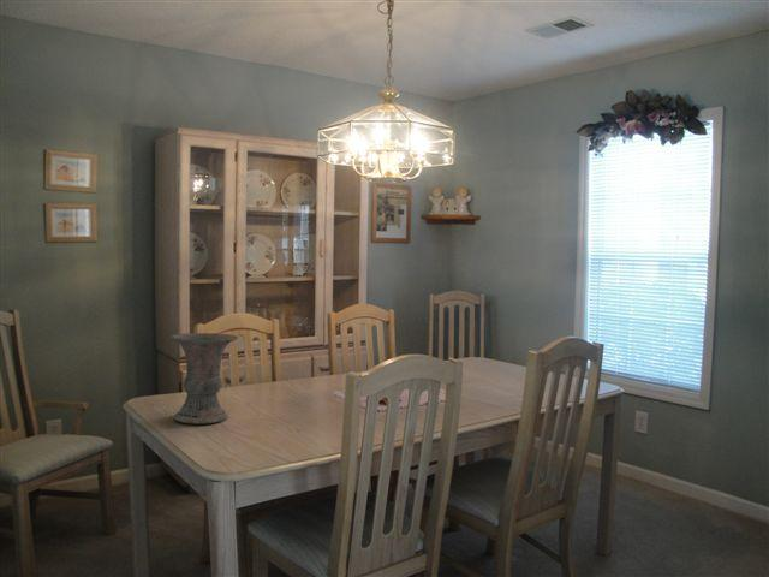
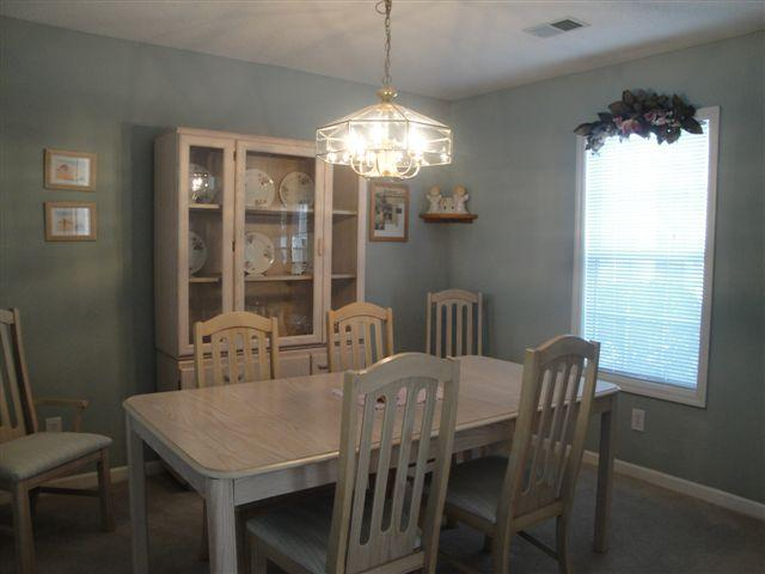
- vase (204, 375)
